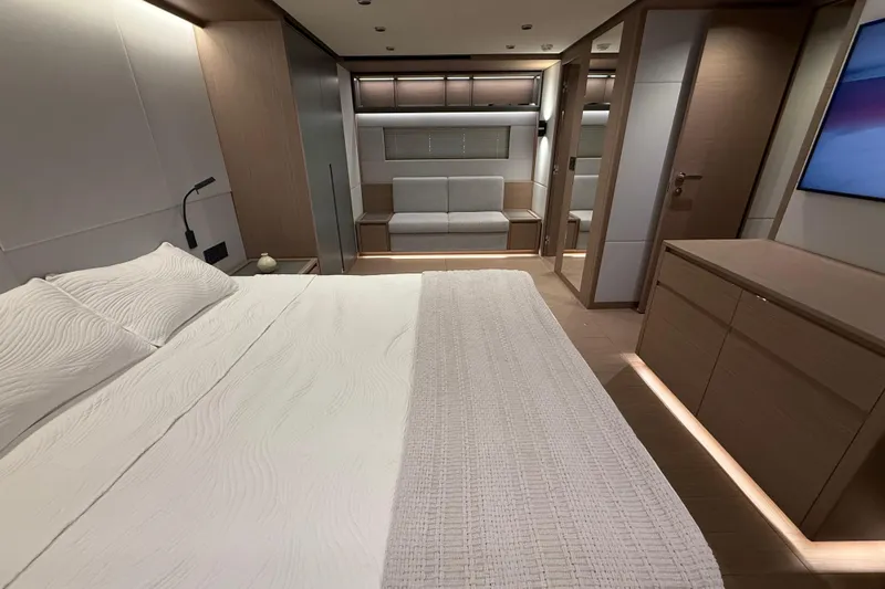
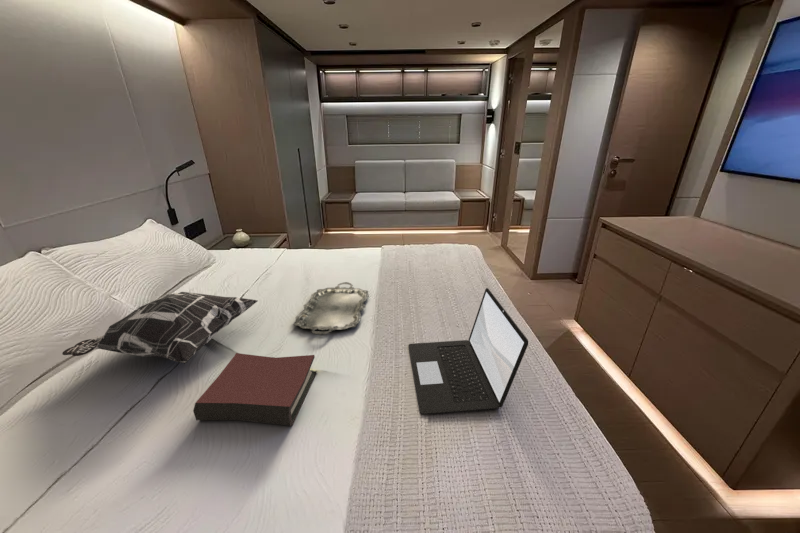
+ hardback book (260, 386)
+ decorative pillow (172, 323)
+ serving tray (334, 306)
+ laptop (457, 343)
